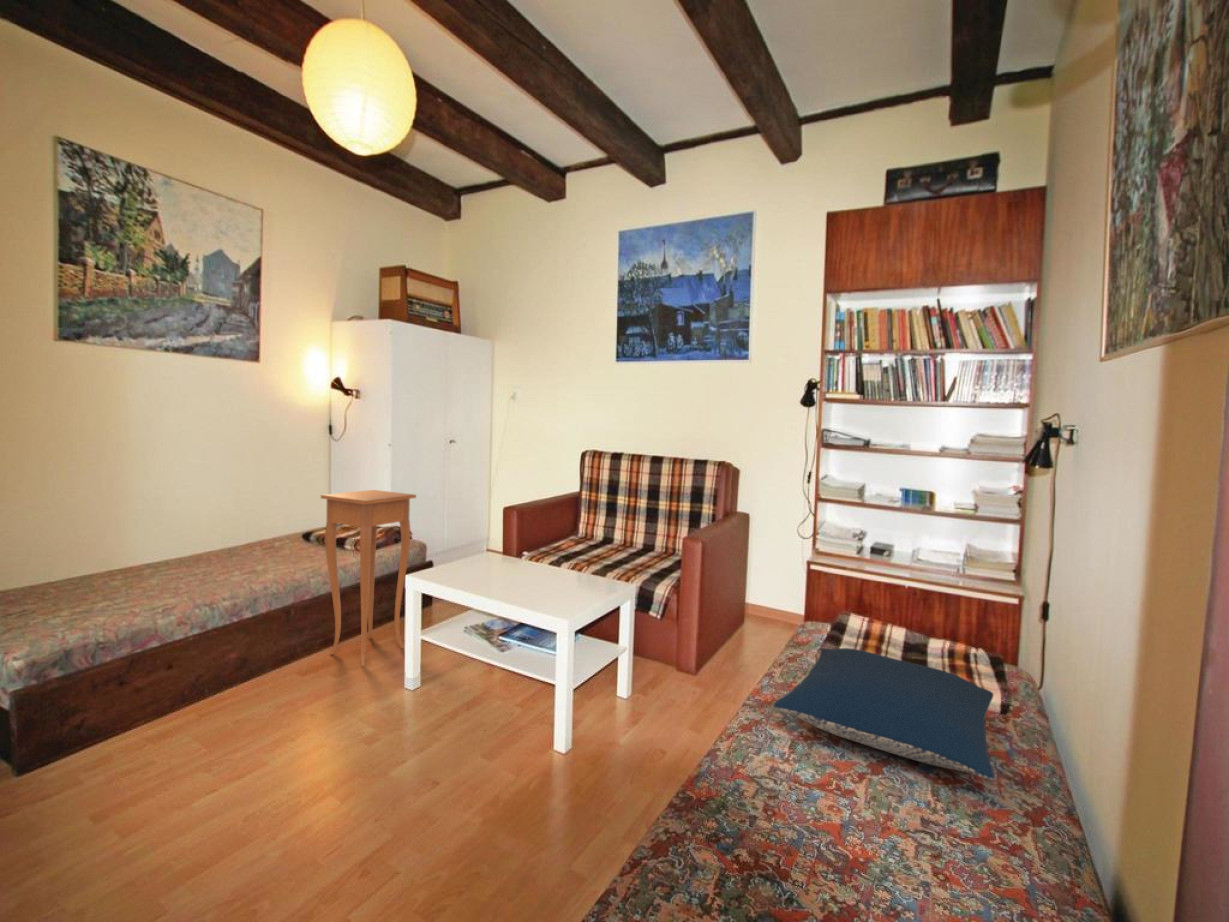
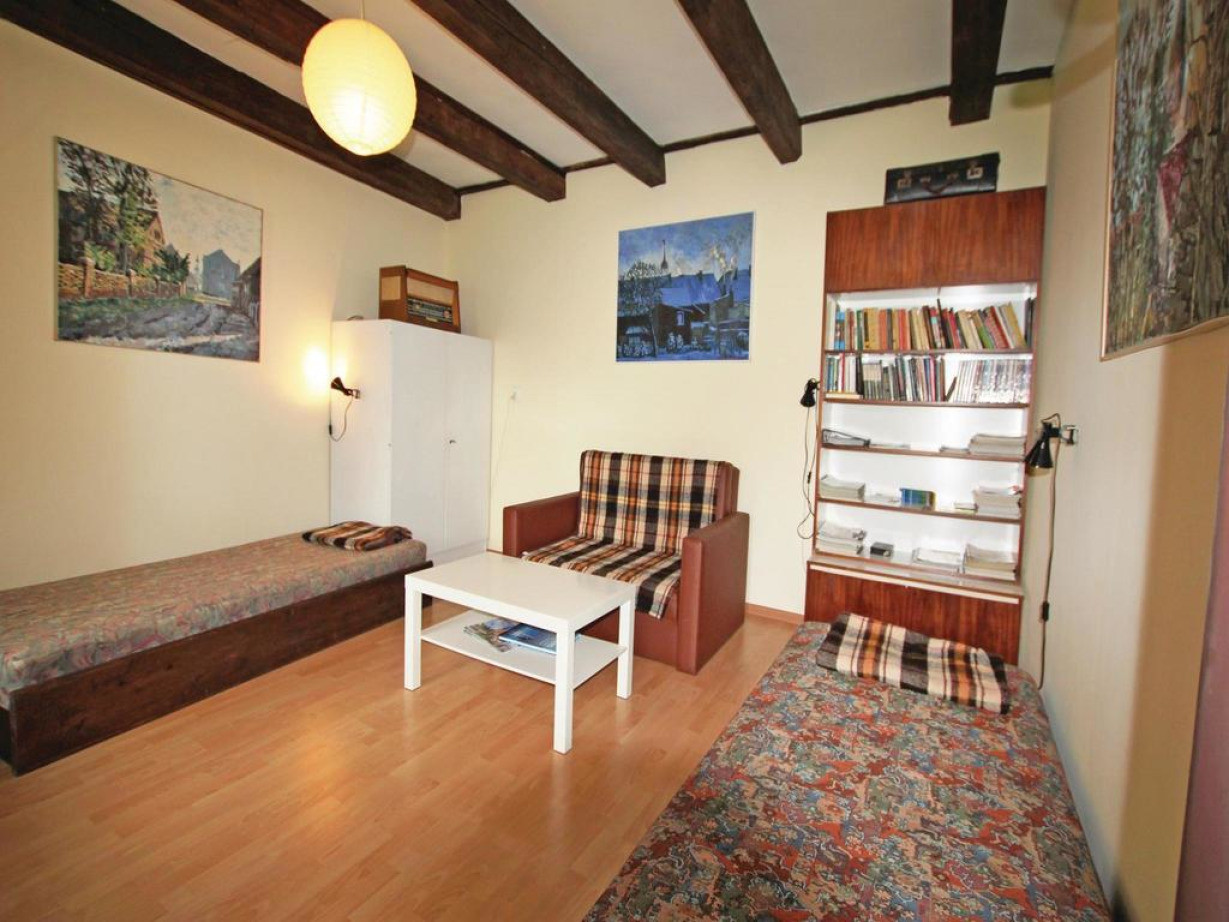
- pillow (889, 700)
- side table (368, 573)
